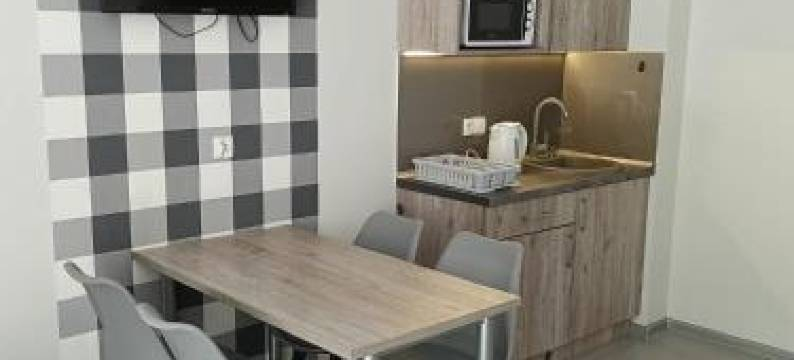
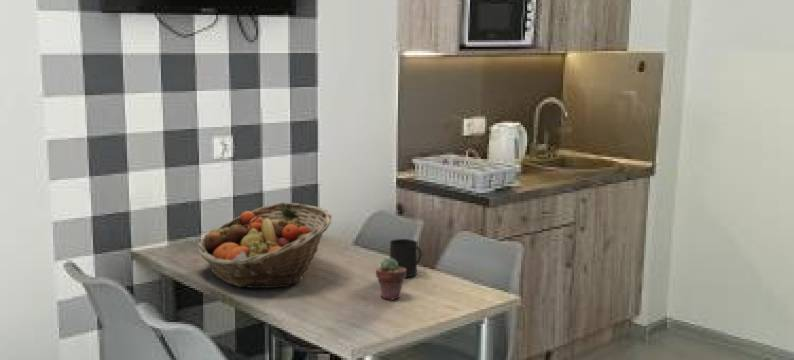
+ mug (406, 258)
+ fruit basket (265, 242)
+ potted succulent (390, 277)
